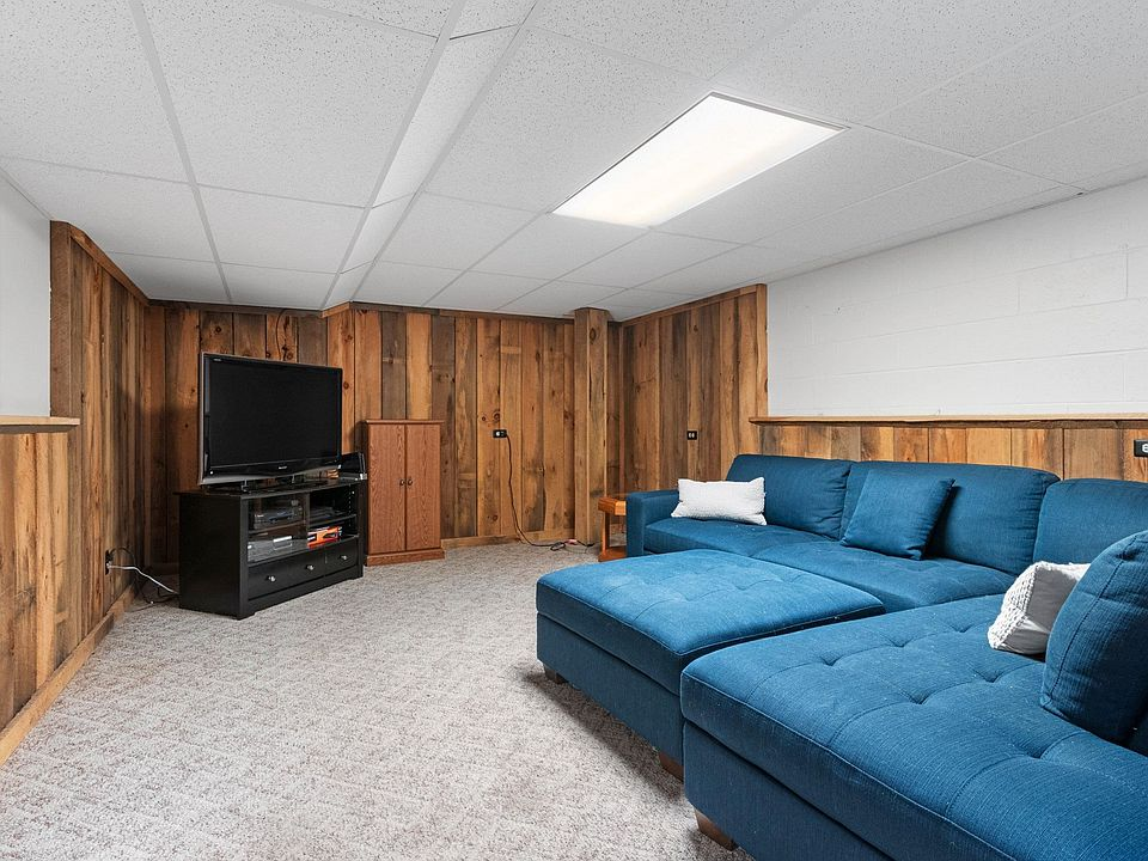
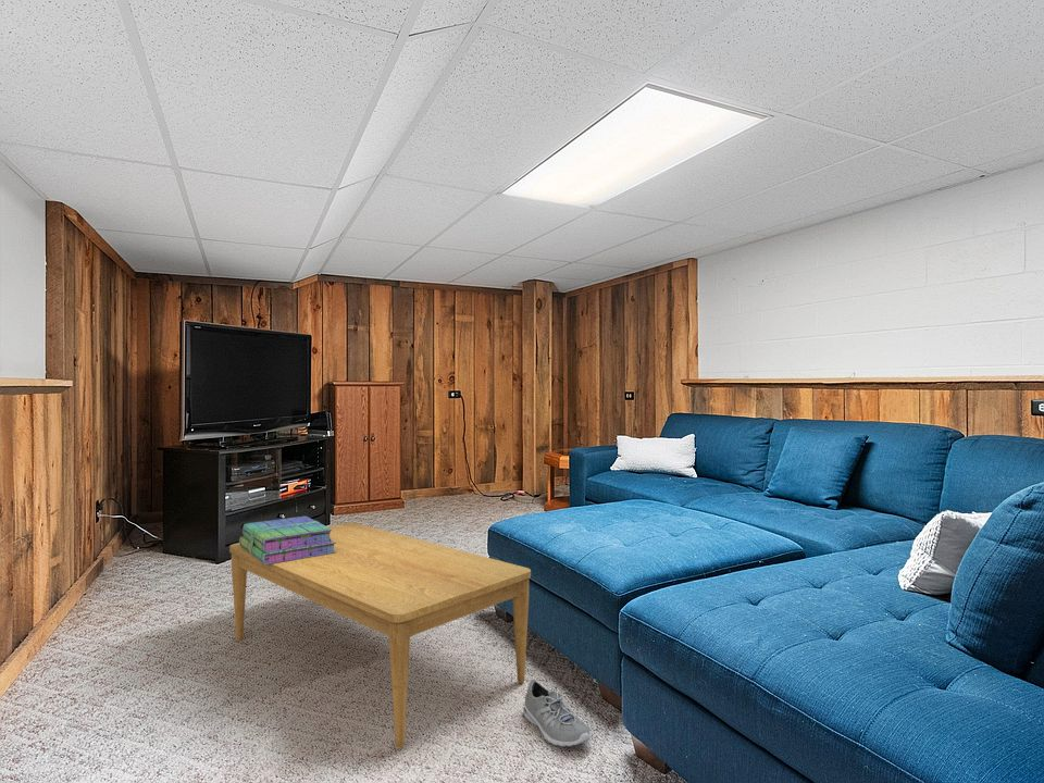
+ coffee table (369, 607)
+ sneaker (552, 712)
+ stack of books (286, 537)
